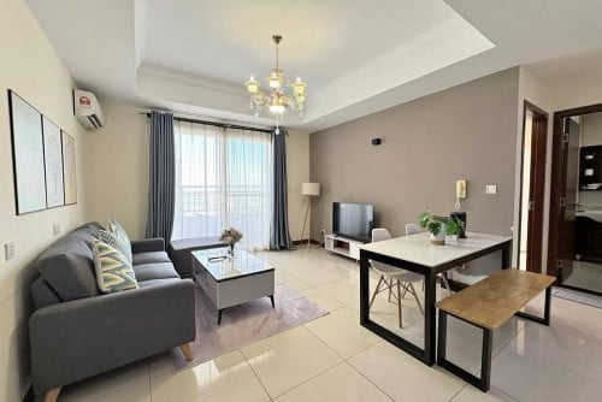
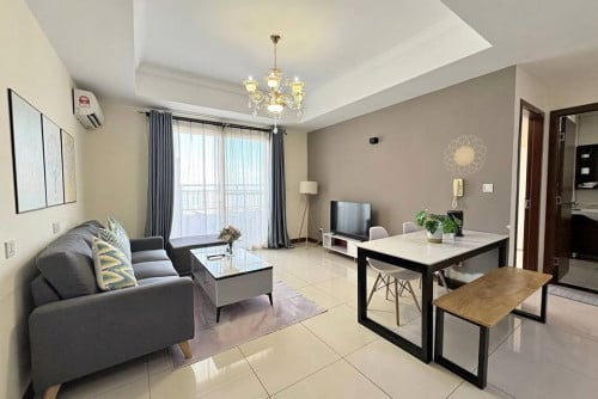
+ decorative wall piece (464, 155)
